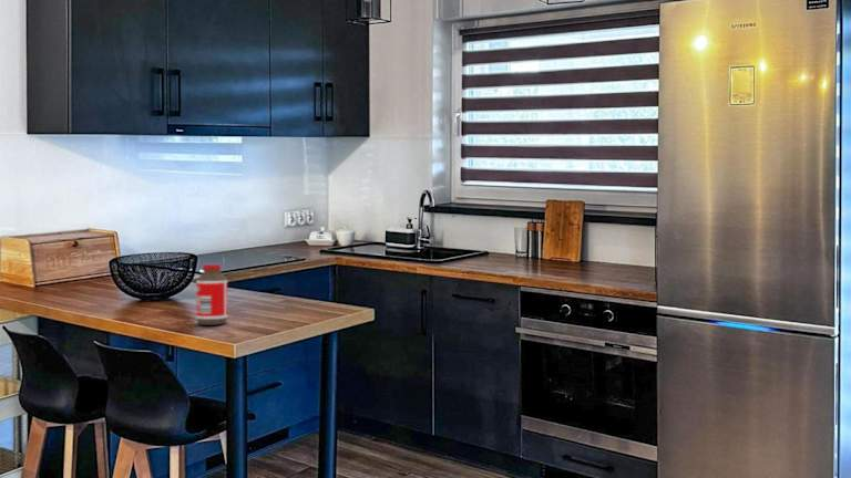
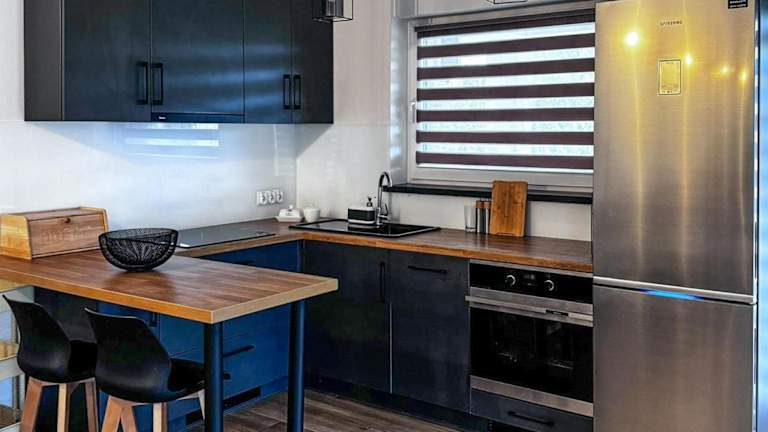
- bottle (212, 293)
